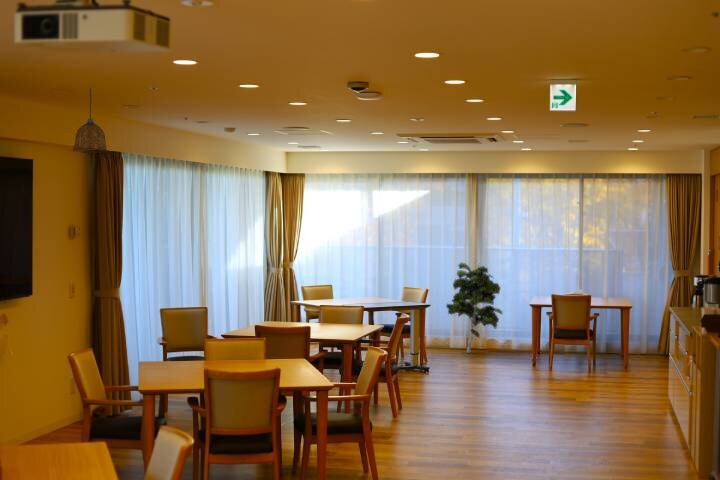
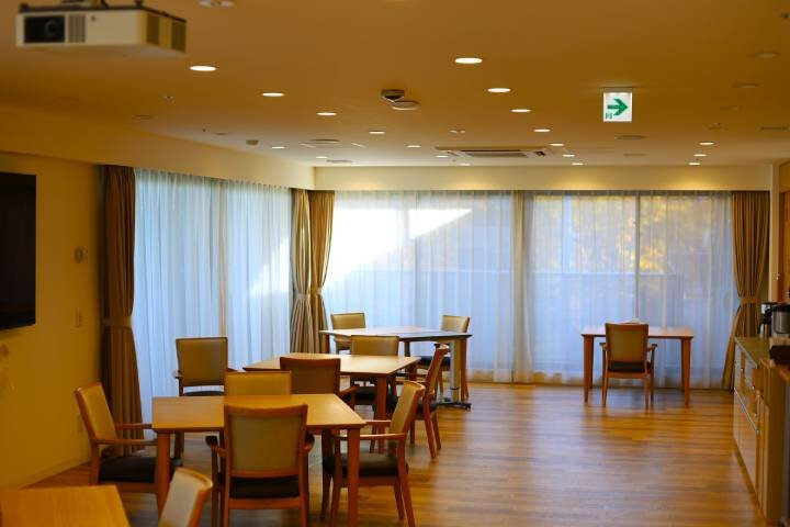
- pendant lamp (90, 119)
- indoor plant (474, 307)
